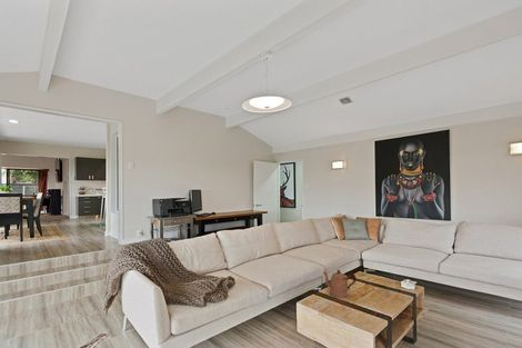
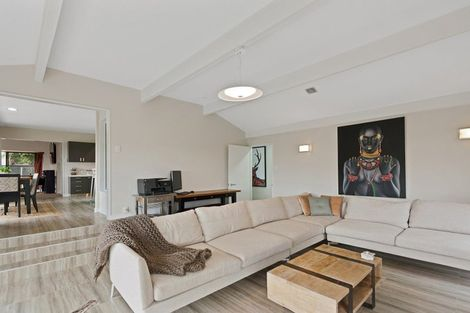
- coffeepot (339, 281)
